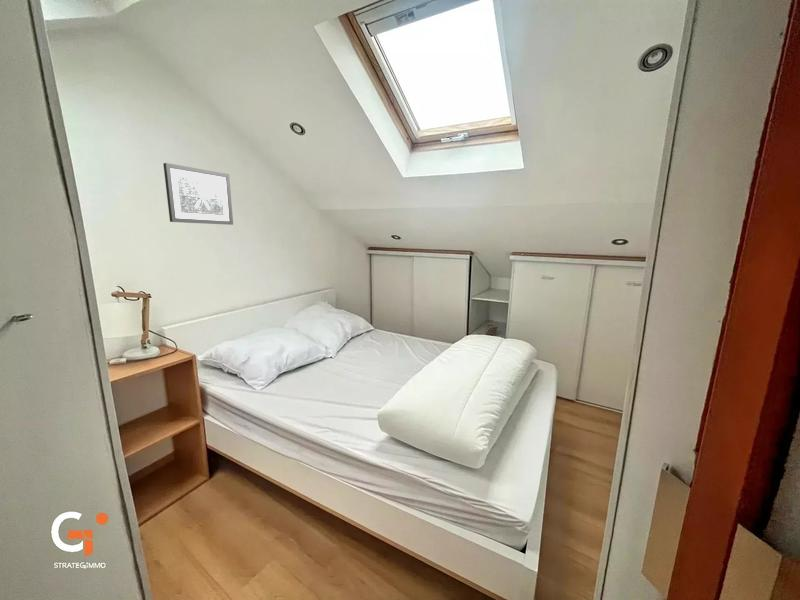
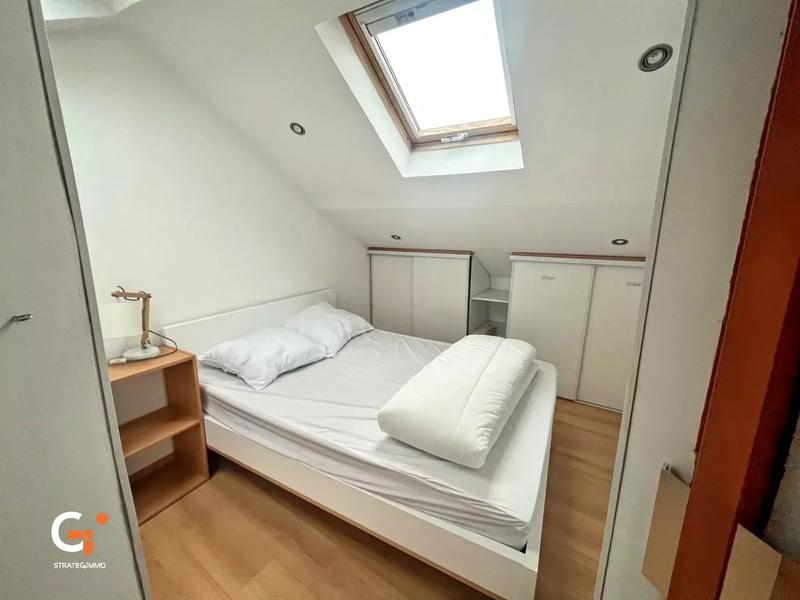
- wall art (201, 196)
